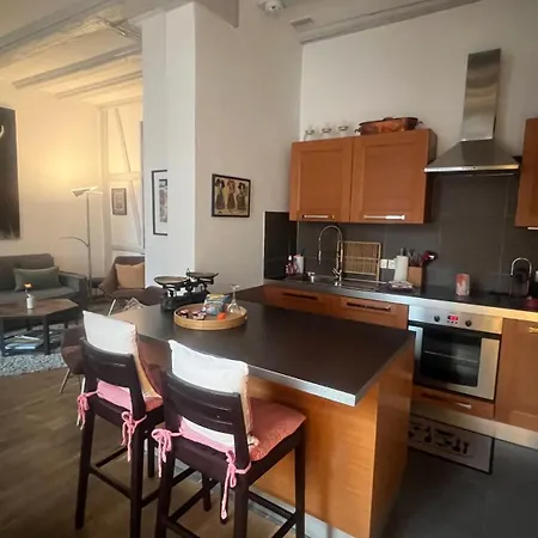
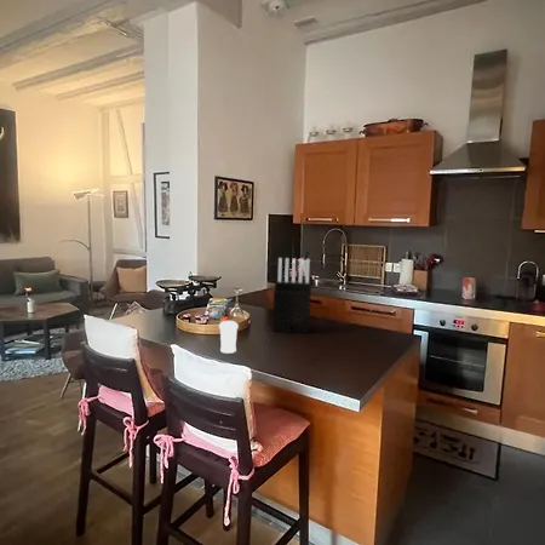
+ cup (228, 335)
+ knife block (292, 294)
